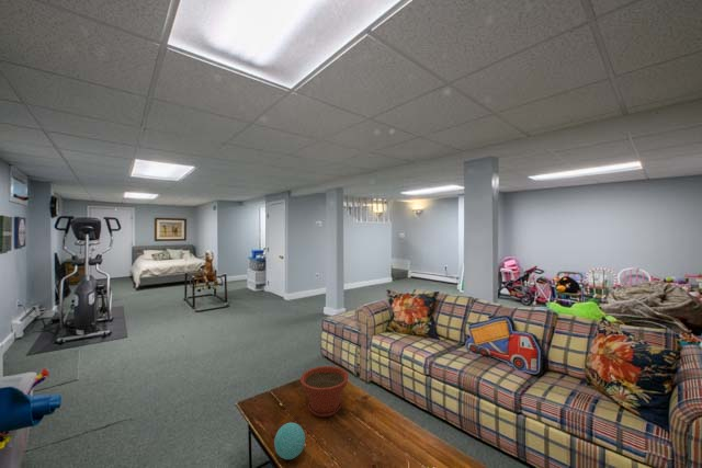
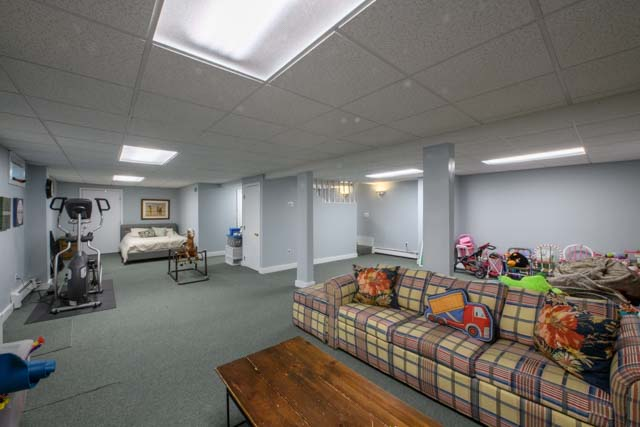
- decorative ball (290, 440)
- plant pot (325, 392)
